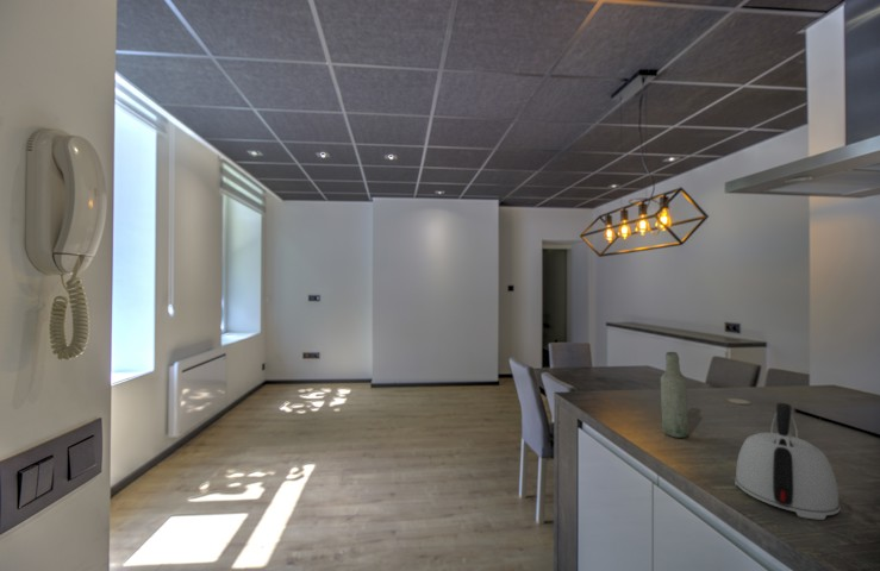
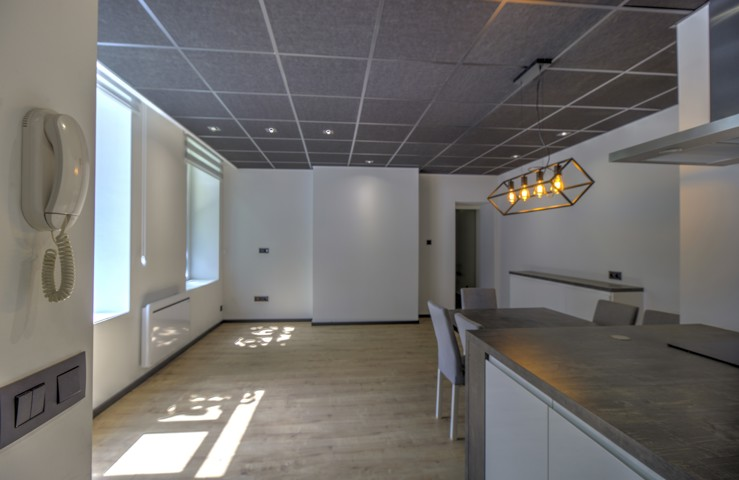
- bottle (674, 393)
- kettle (784, 450)
